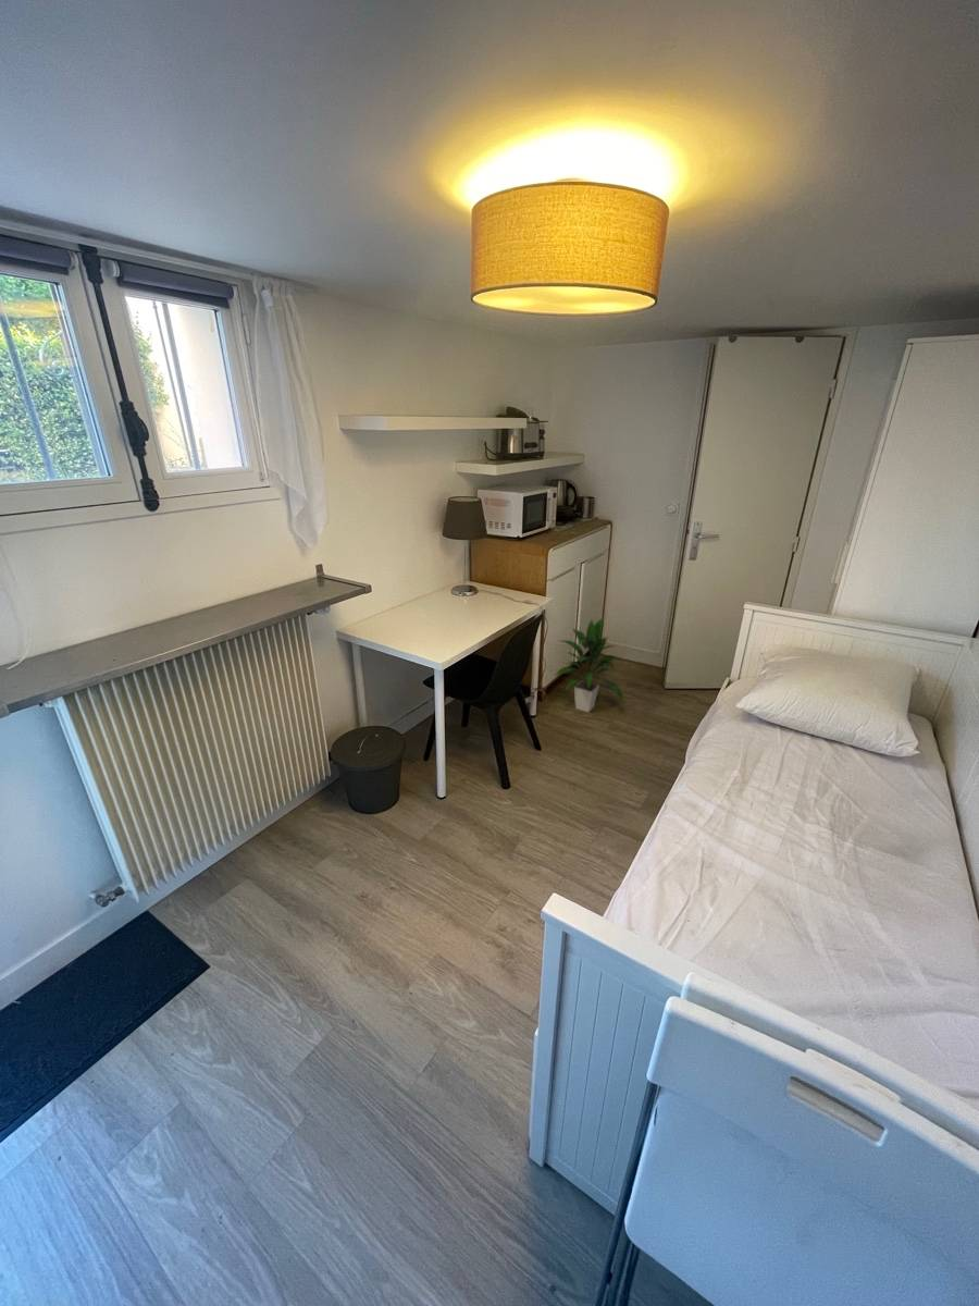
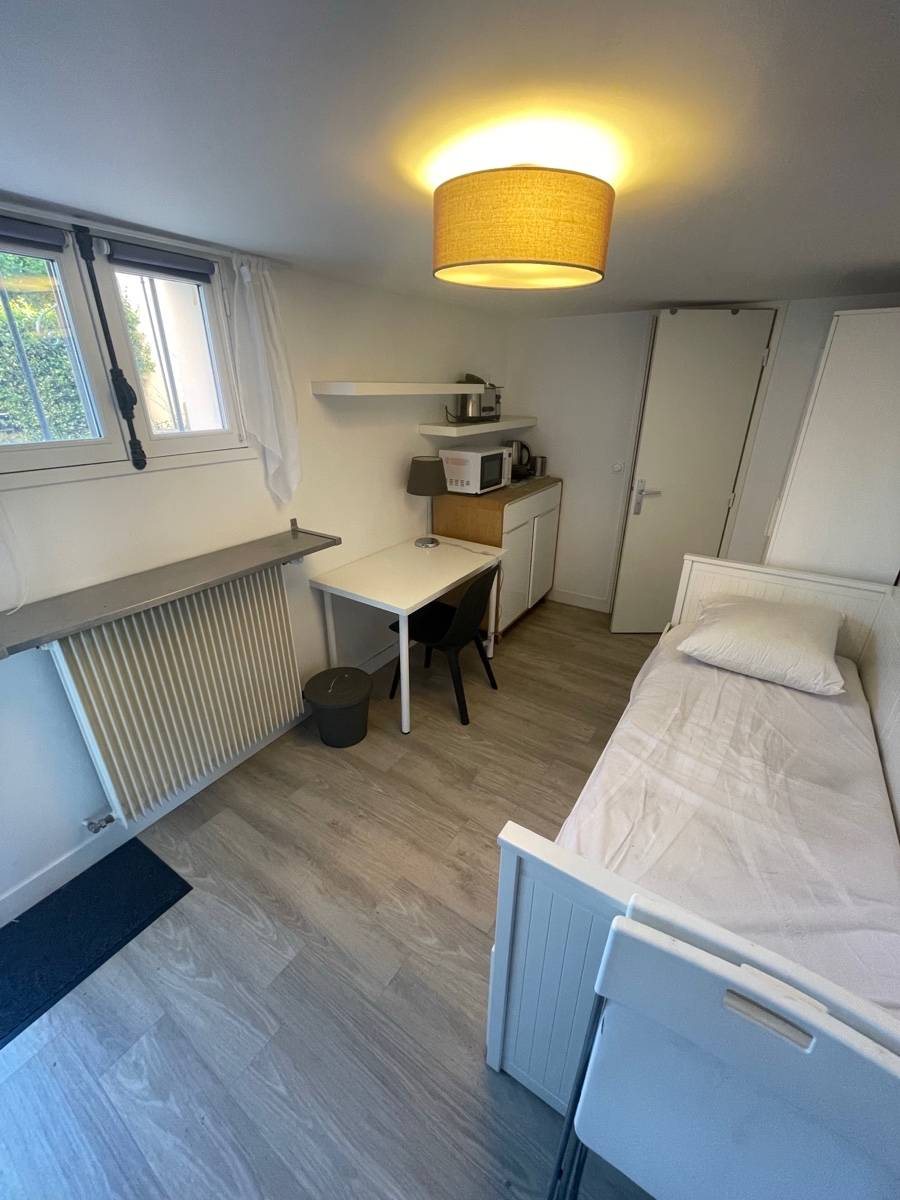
- indoor plant (590, 667)
